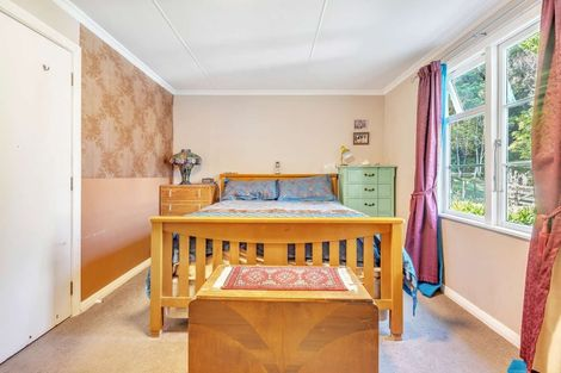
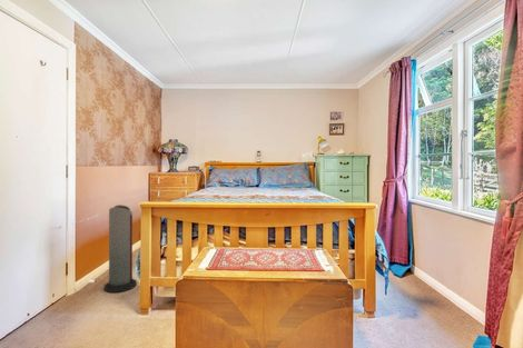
+ air purifier (120, 245)
